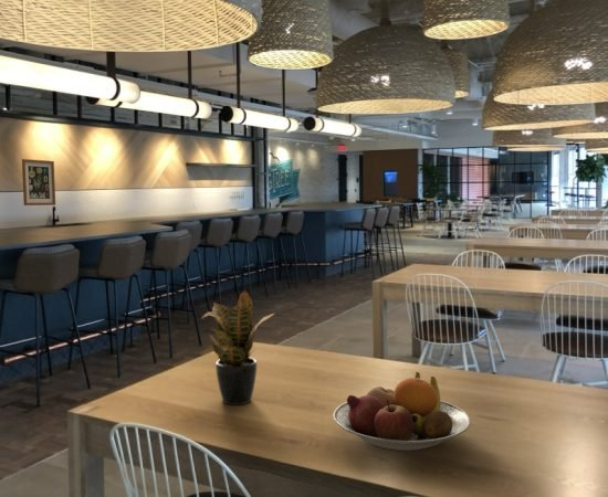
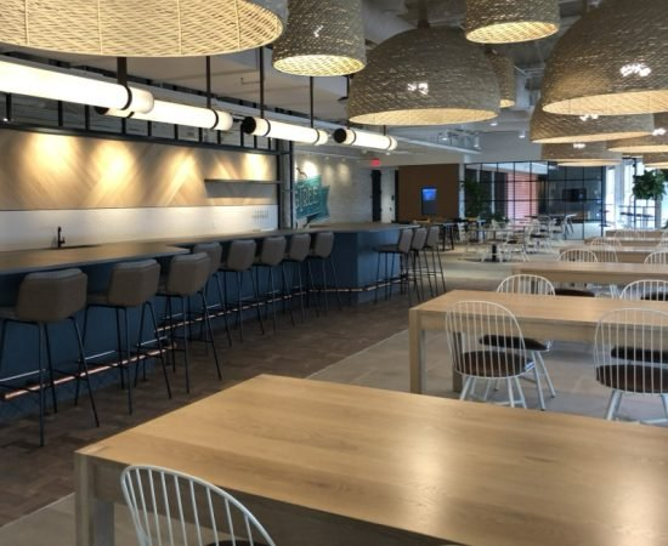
- fruit bowl (400, 410)
- potted plant (232, 343)
- wall art (39, 182)
